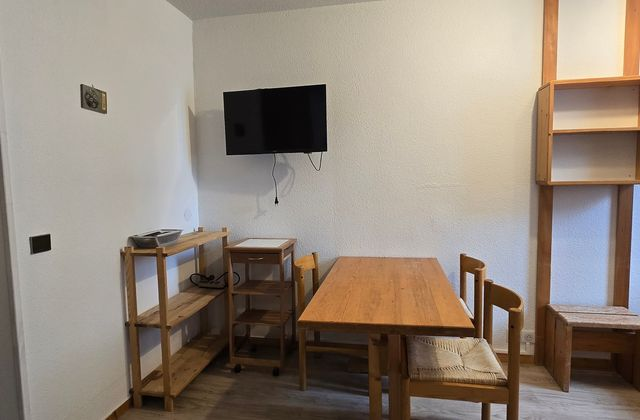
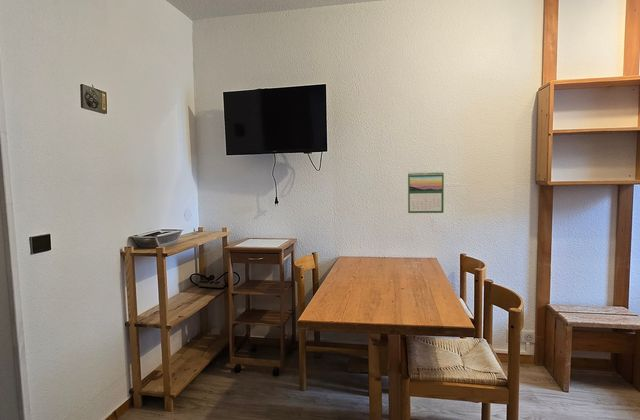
+ calendar (425, 192)
